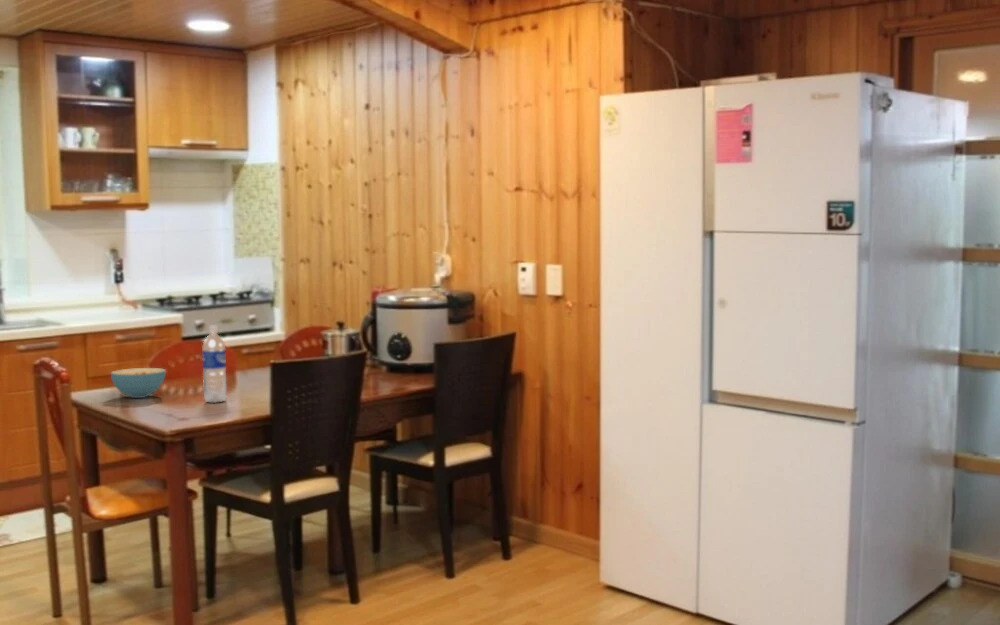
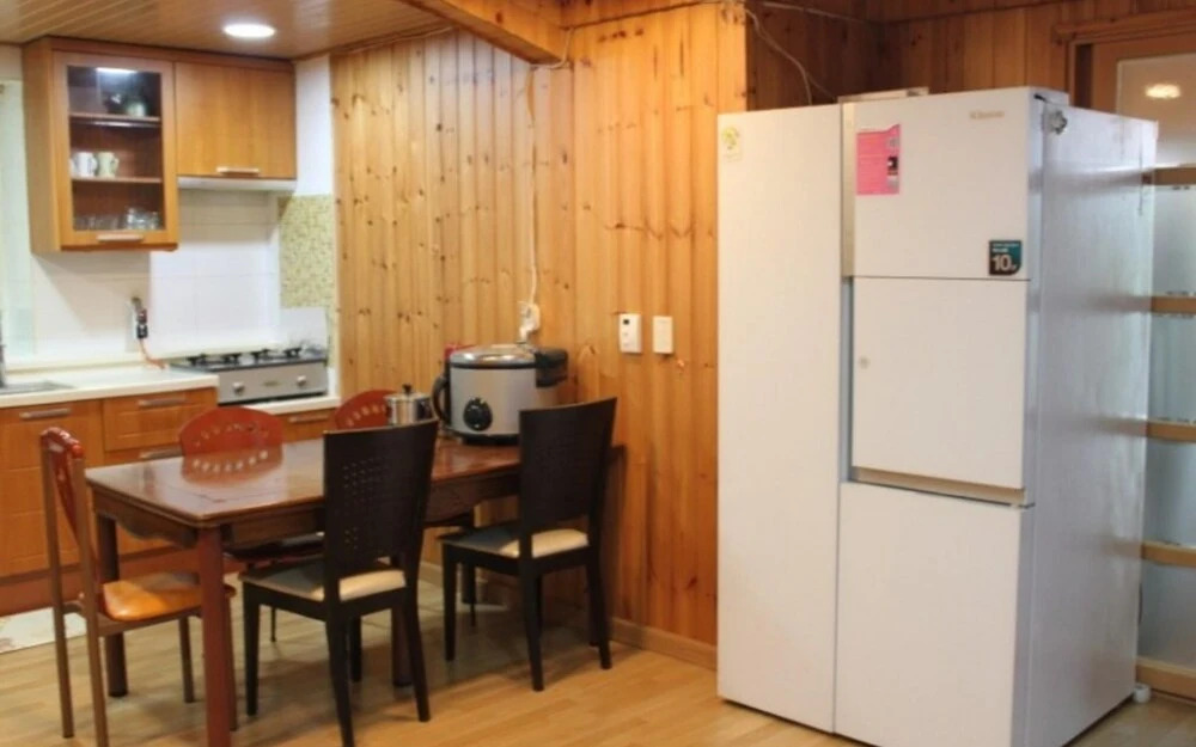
- water bottle (214, 363)
- cereal bowl (139, 384)
